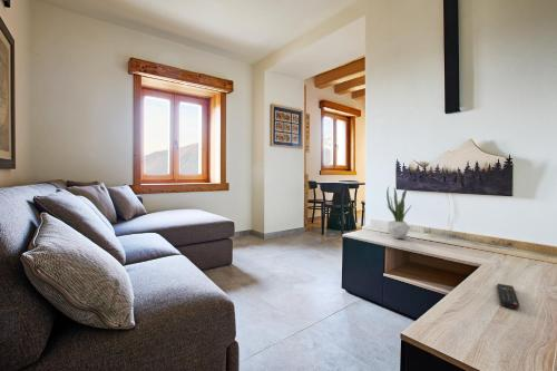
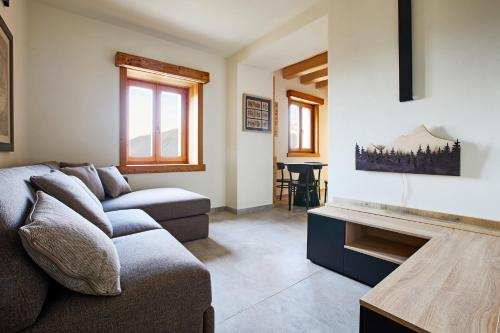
- potted plant (397, 212)
- remote control (507, 295)
